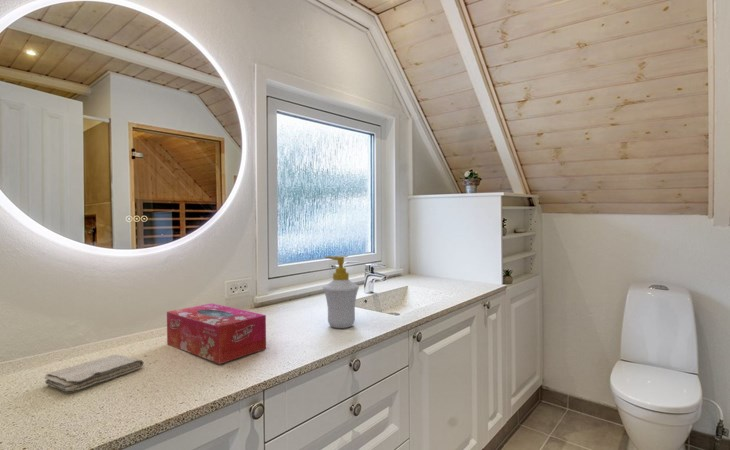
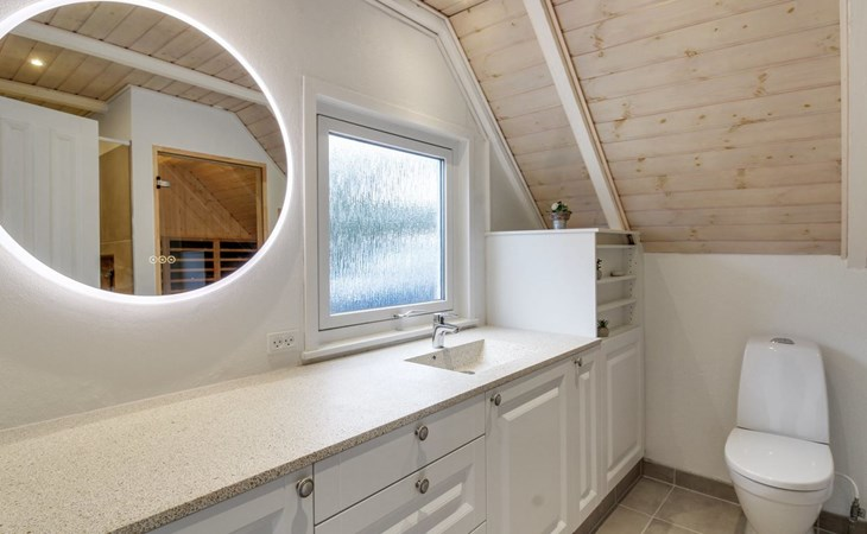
- washcloth (95, 370)
- tissue box (215, 329)
- soap bottle (341, 290)
